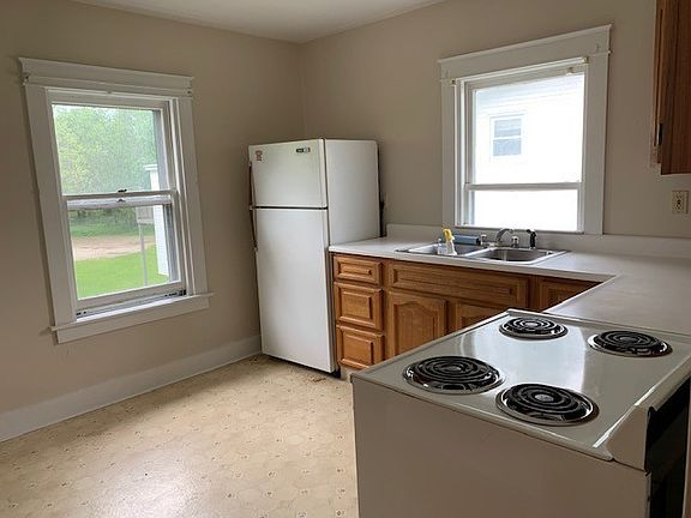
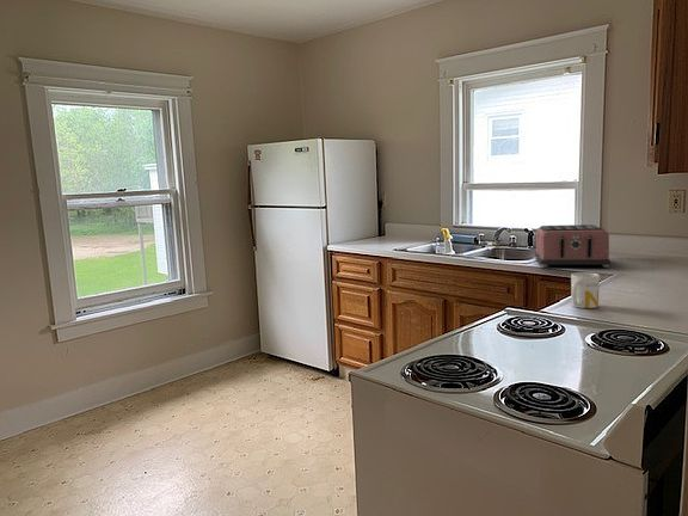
+ mug (584, 290)
+ toaster (570, 245)
